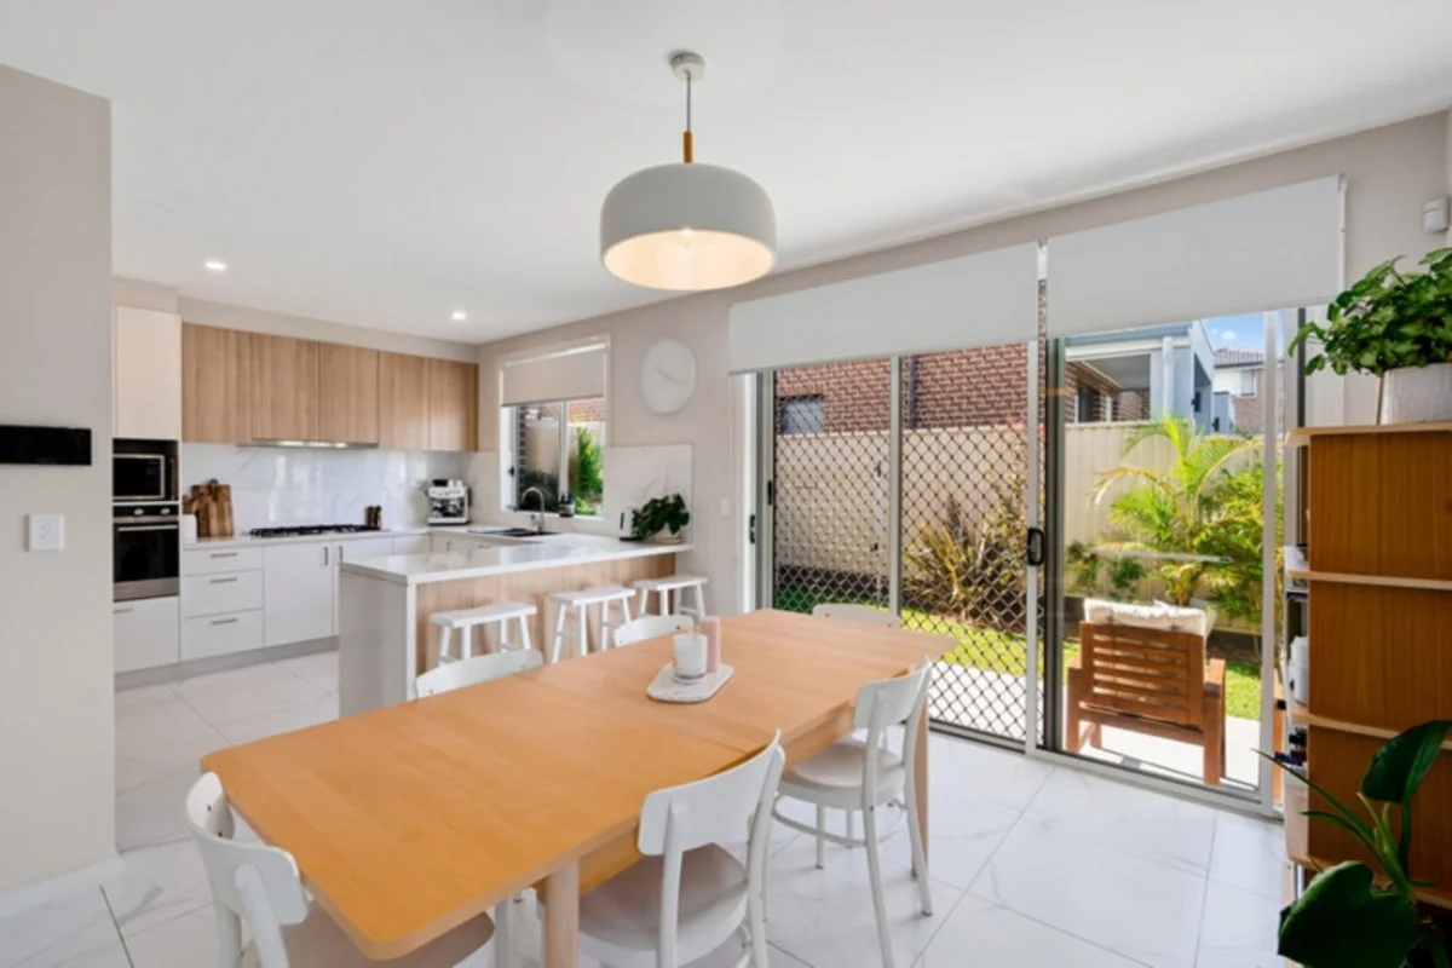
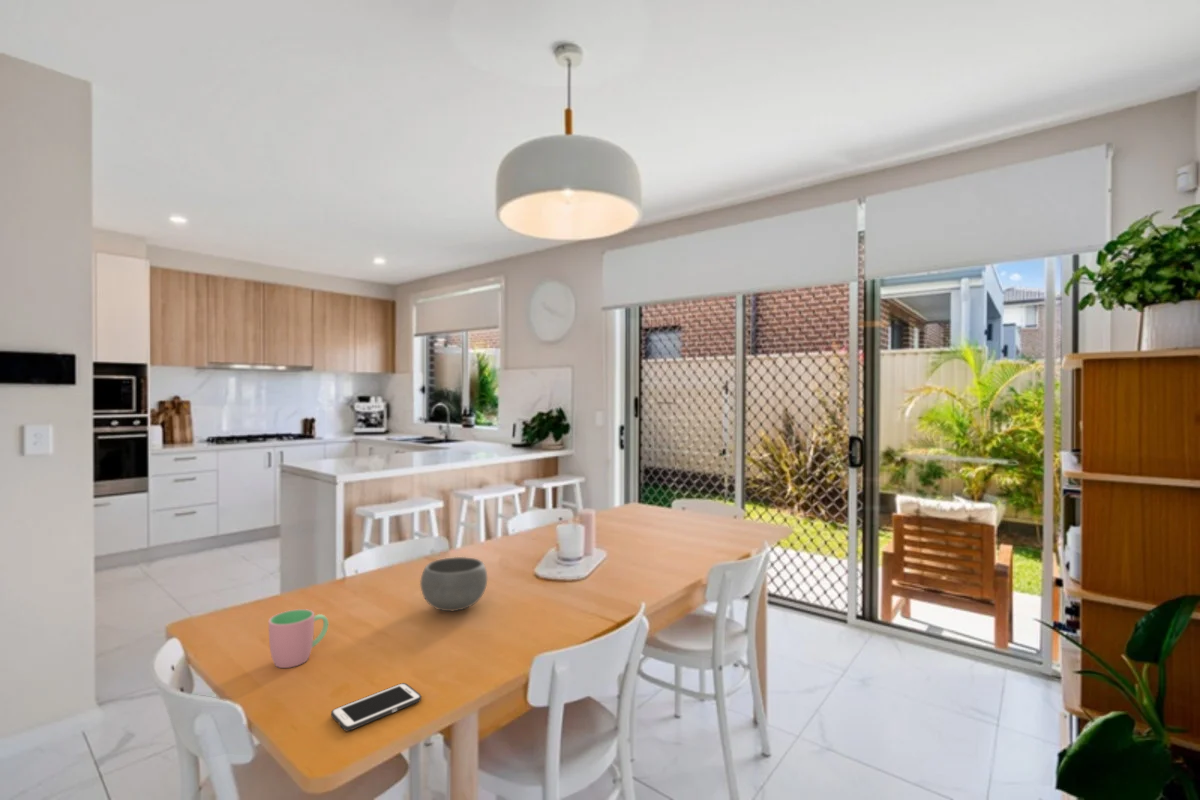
+ cup (299, 636)
+ bowl (454, 586)
+ cell phone (377, 705)
